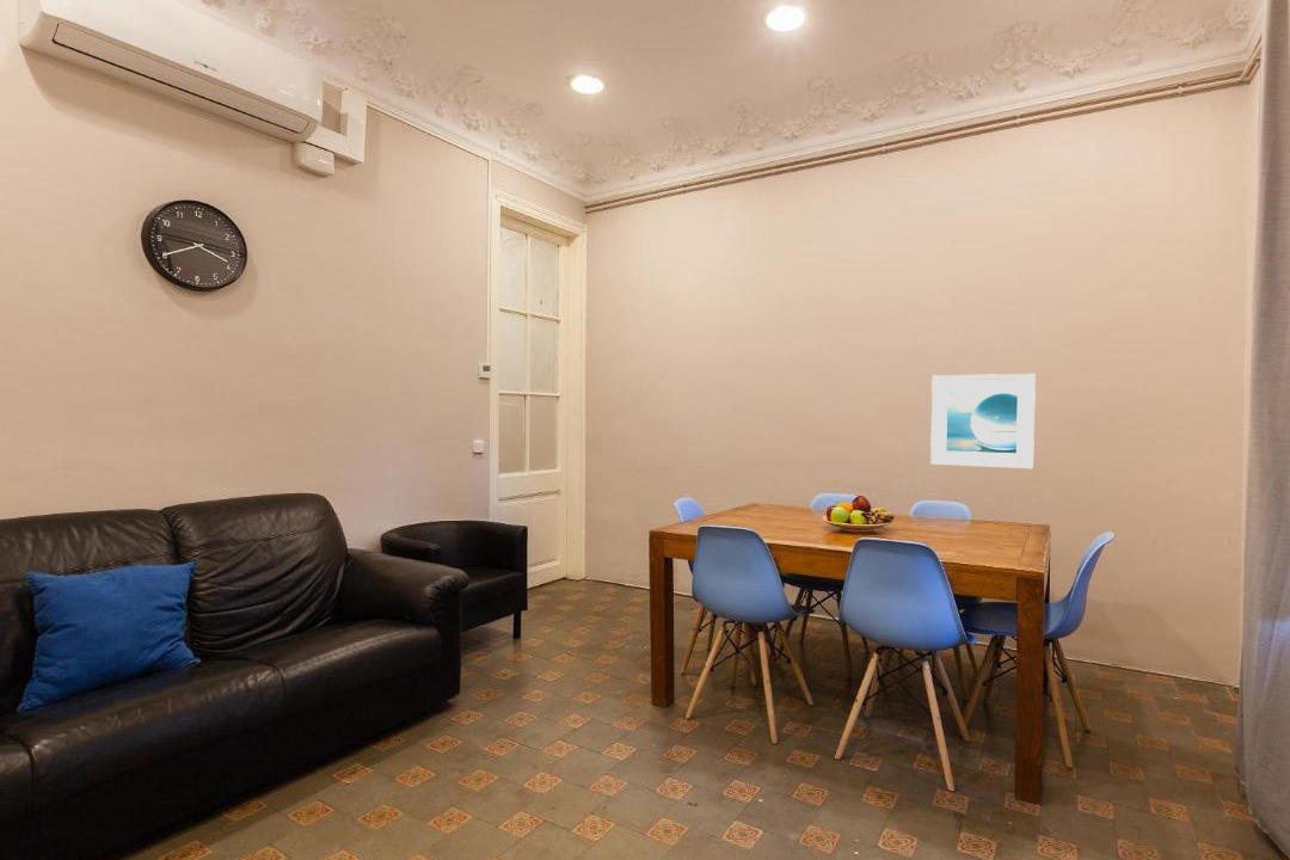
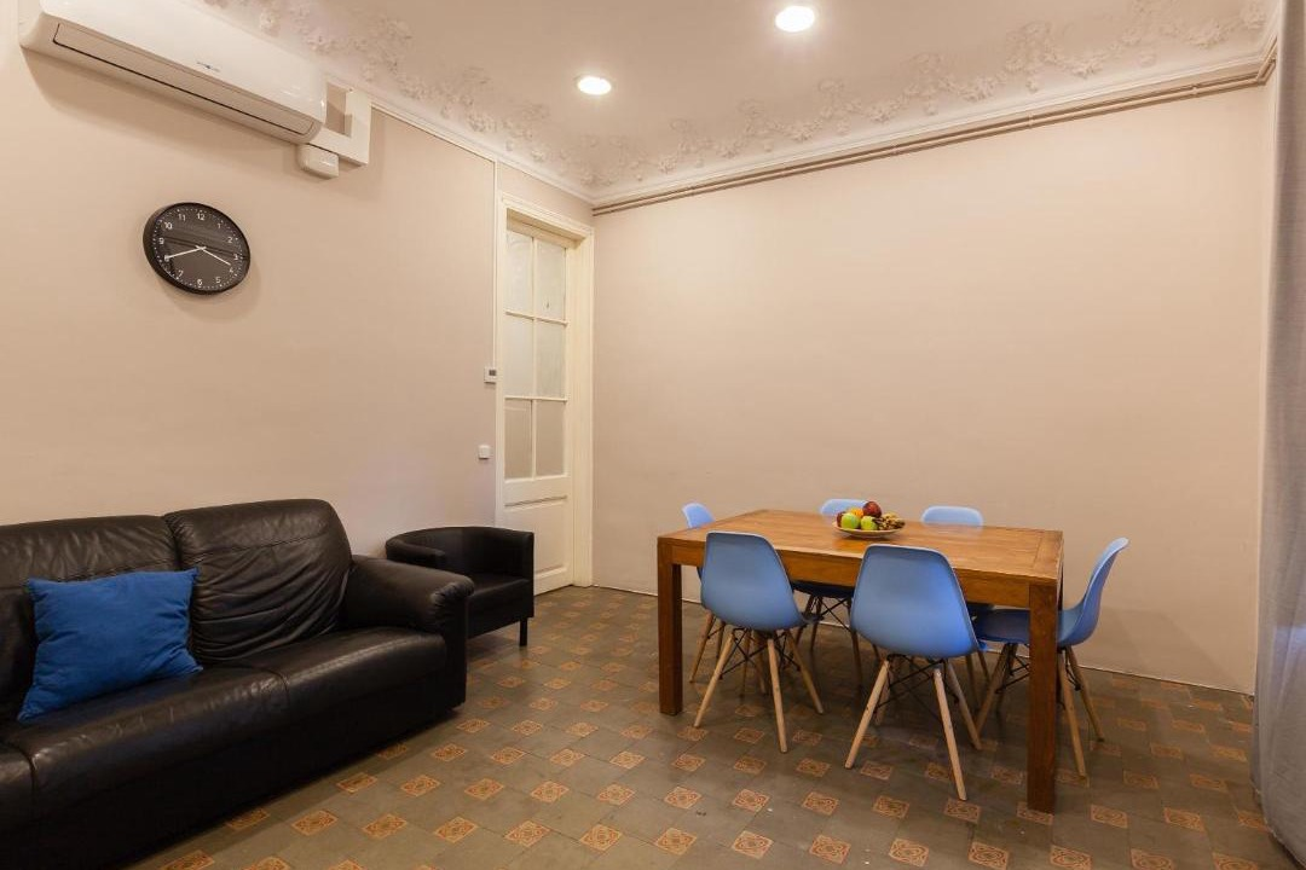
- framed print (981, 420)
